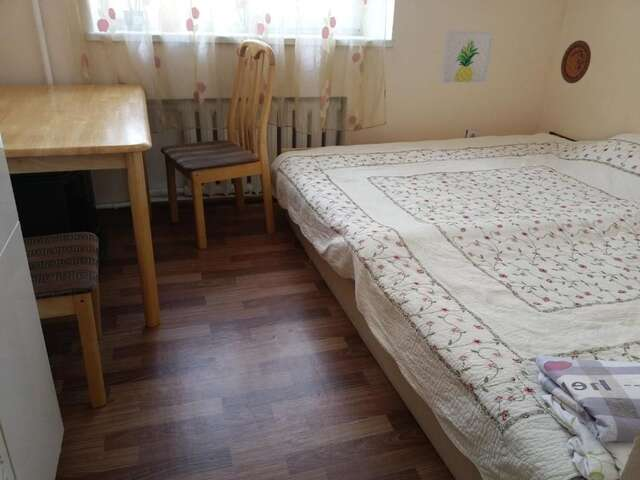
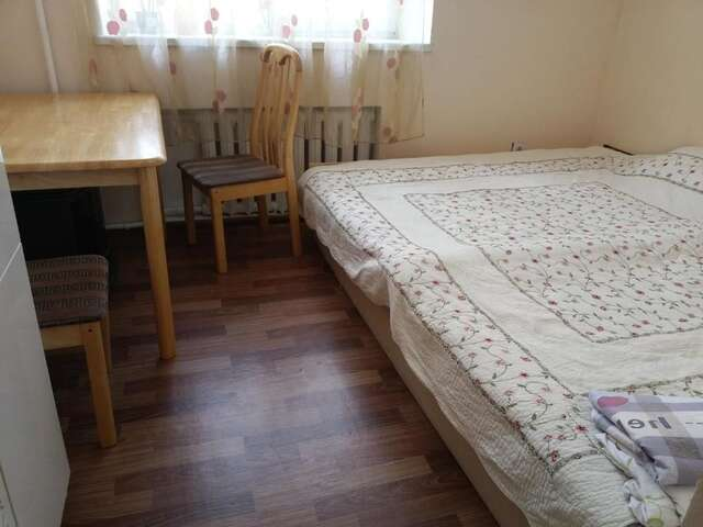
- decorative plate (575, 62)
- wall art (466, 57)
